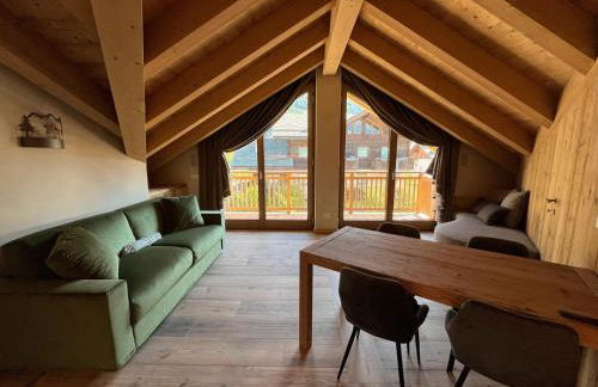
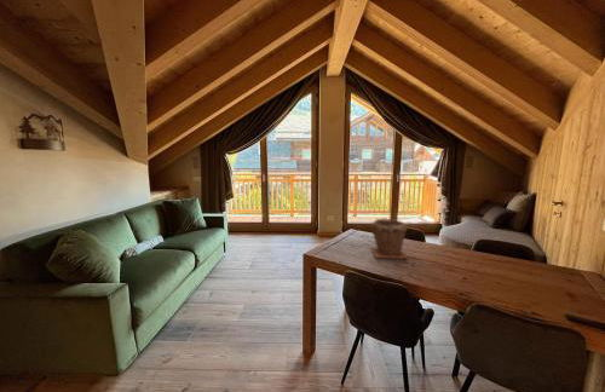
+ plant pot (388, 237)
